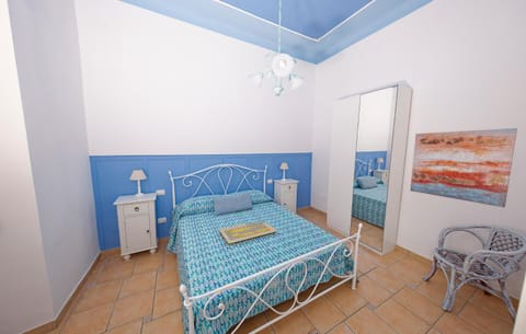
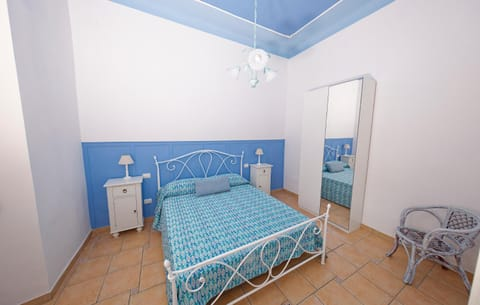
- wall art (454, 164)
- serving tray (248, 231)
